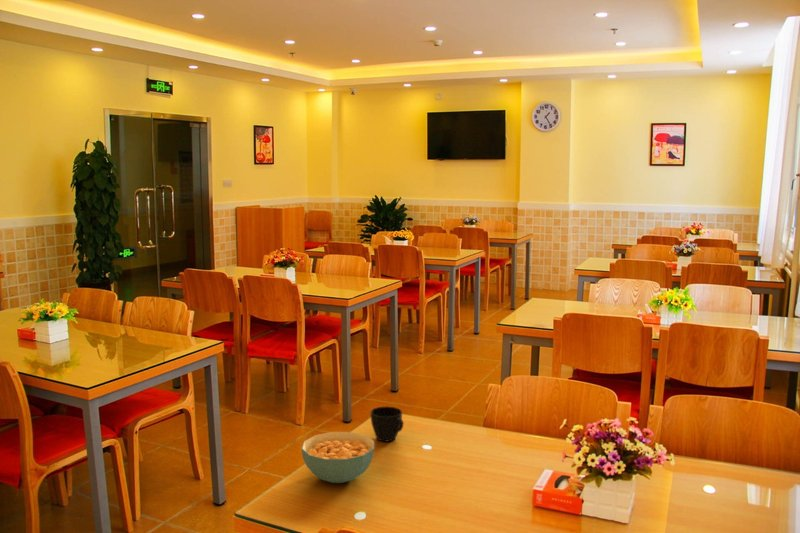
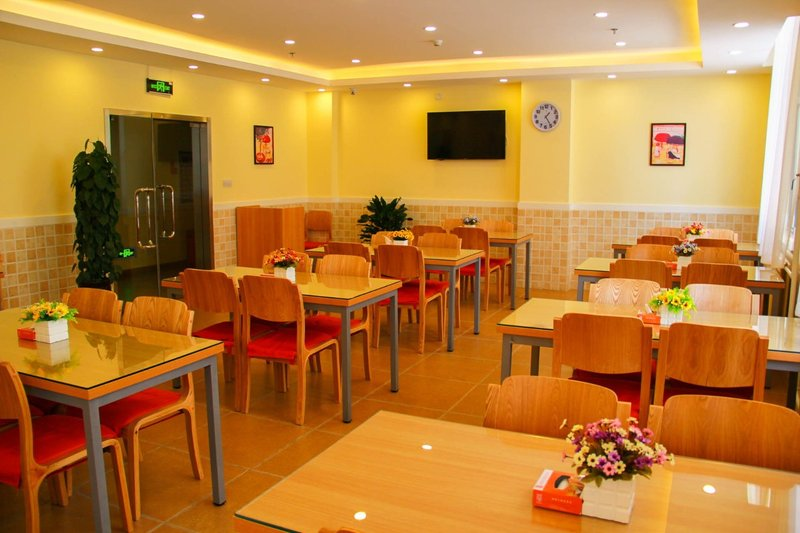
- cup (386, 425)
- cereal bowl (338, 462)
